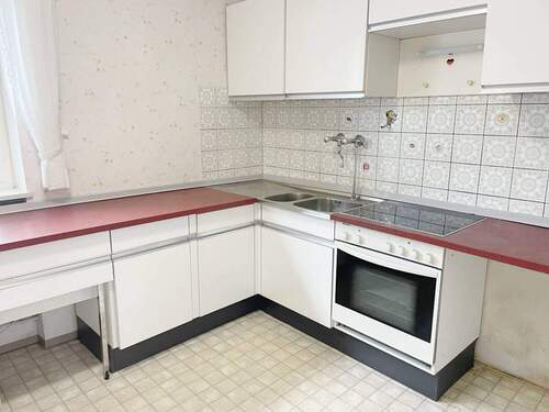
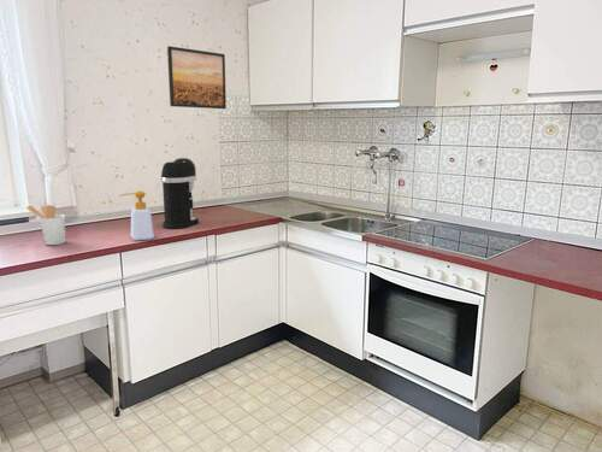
+ utensil holder (46, 223)
+ coffee maker (179, 192)
+ soap bottle (136, 215)
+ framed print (197, 78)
